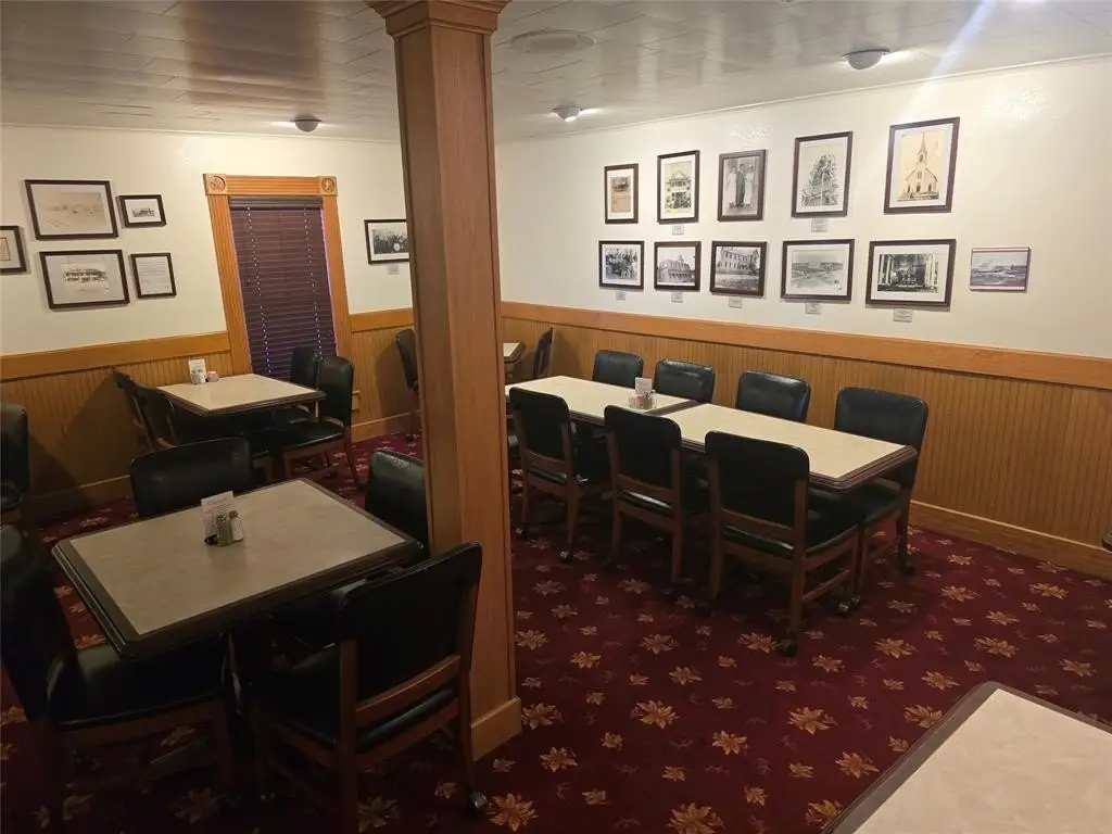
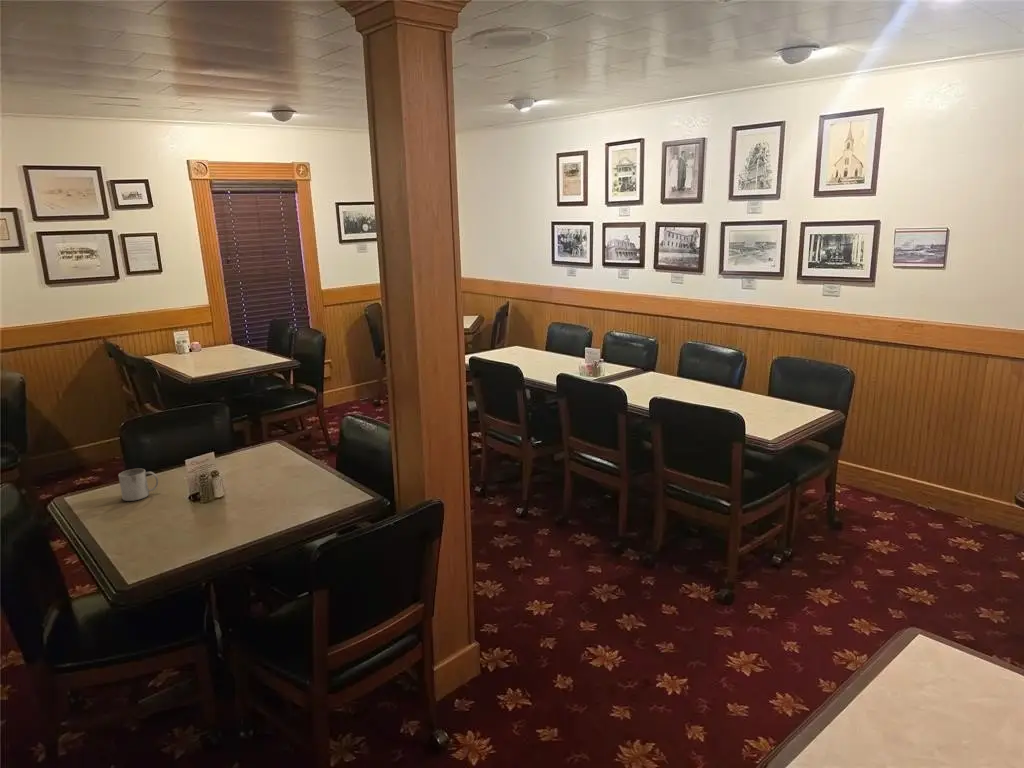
+ mug (139, 483)
